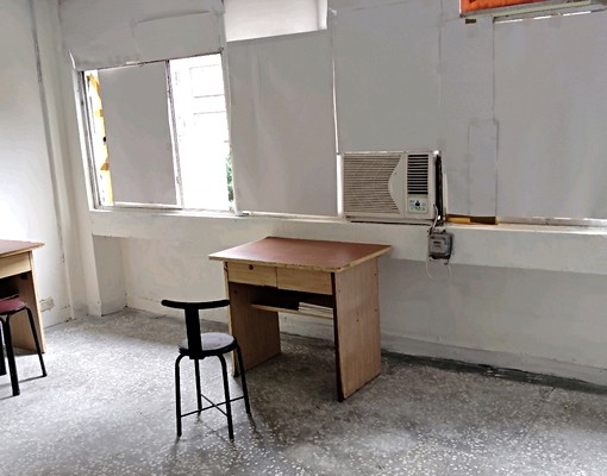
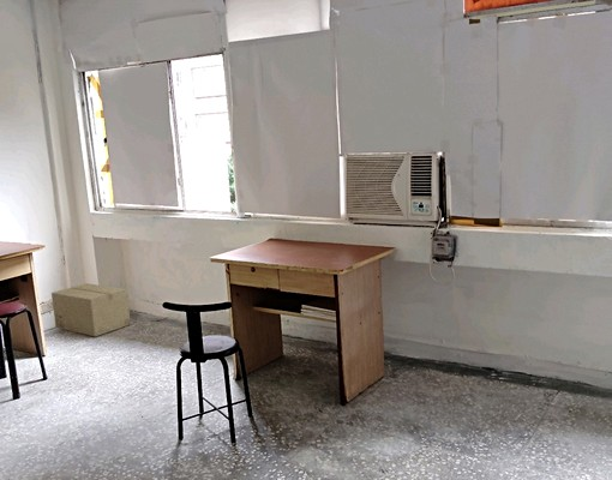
+ cardboard box (90, 308)
